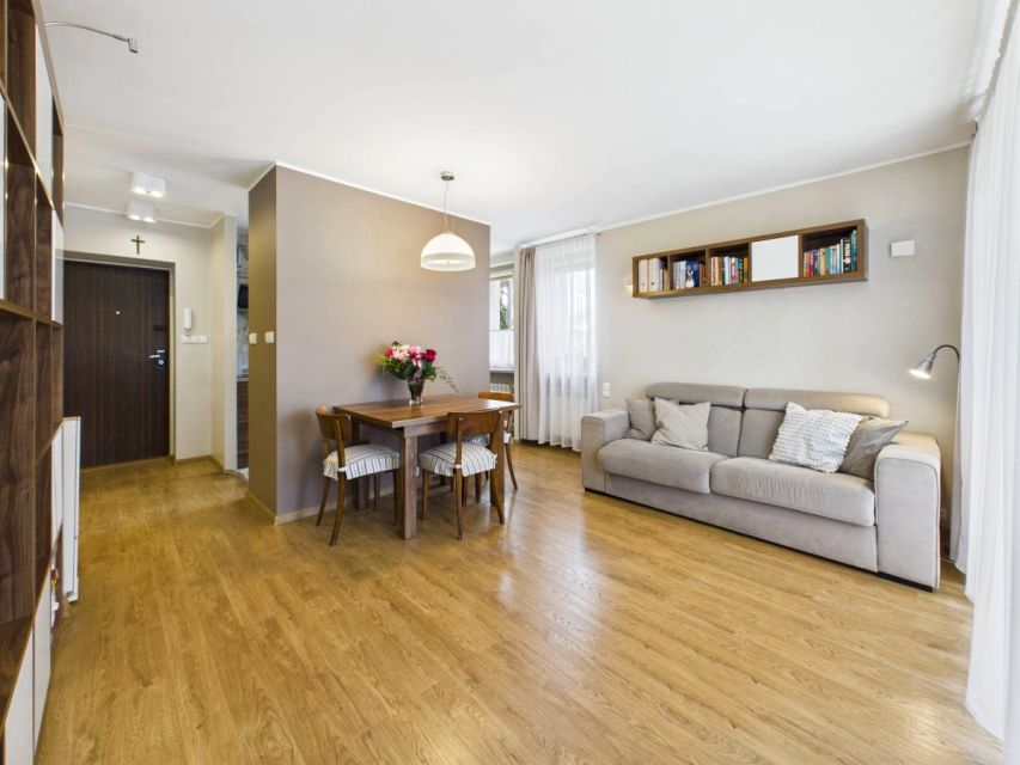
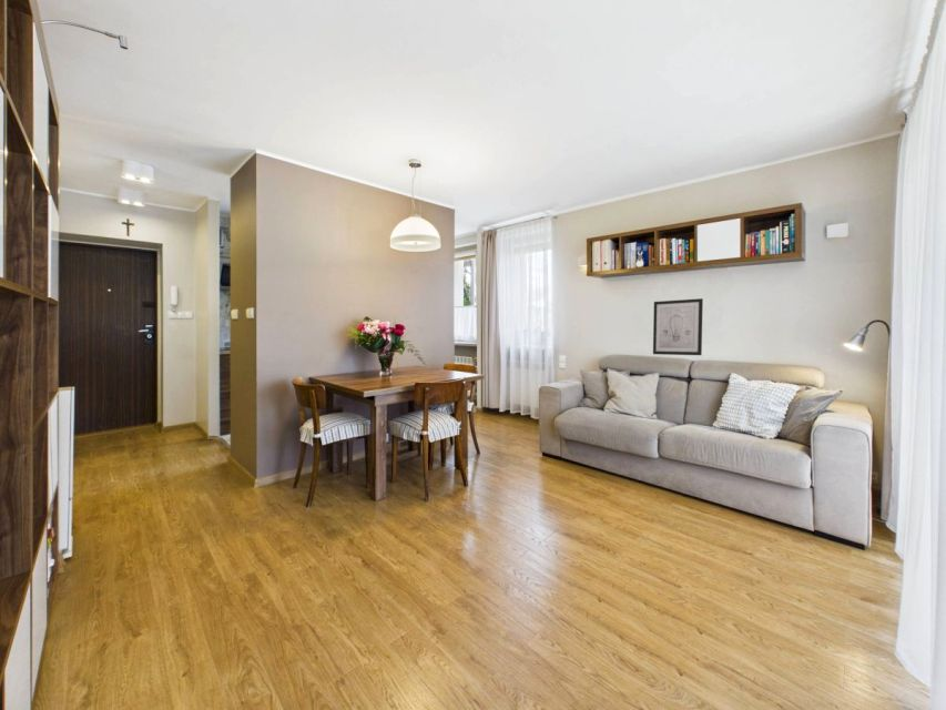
+ wall art (677, 327)
